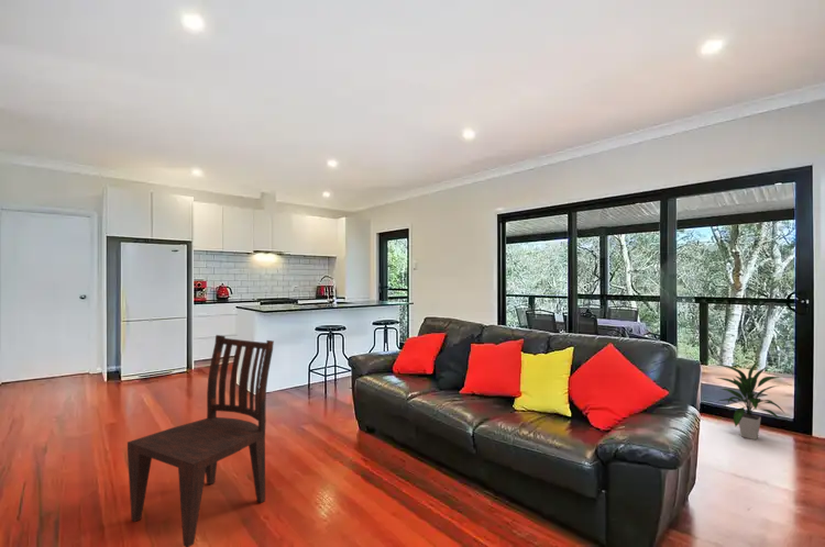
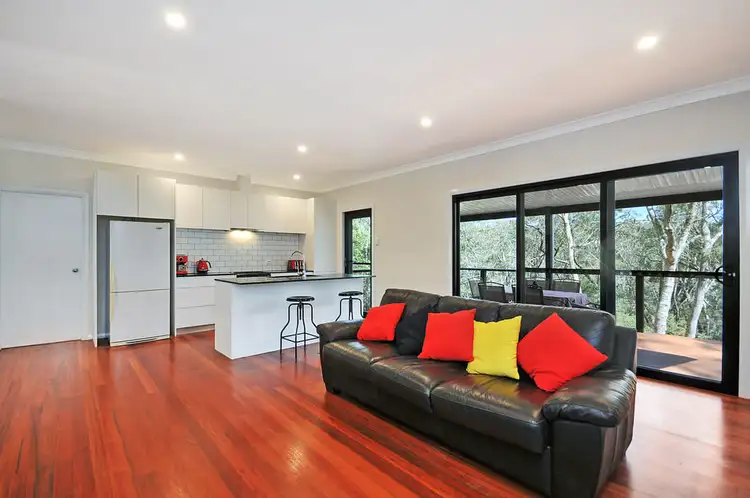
- indoor plant (747, 398)
- dining chair (202, 426)
